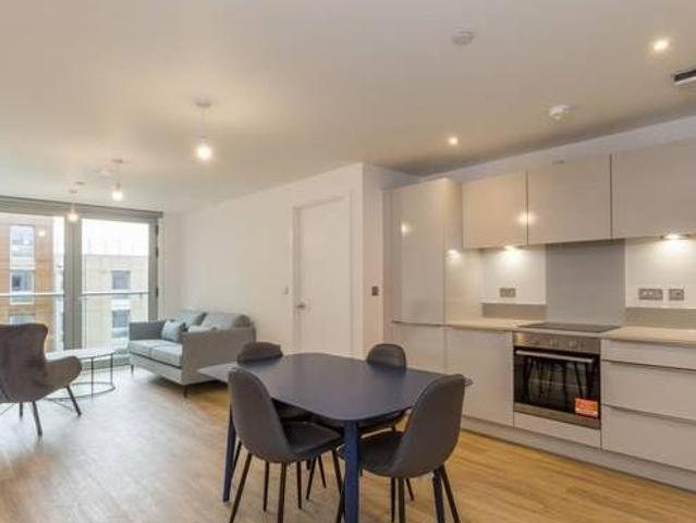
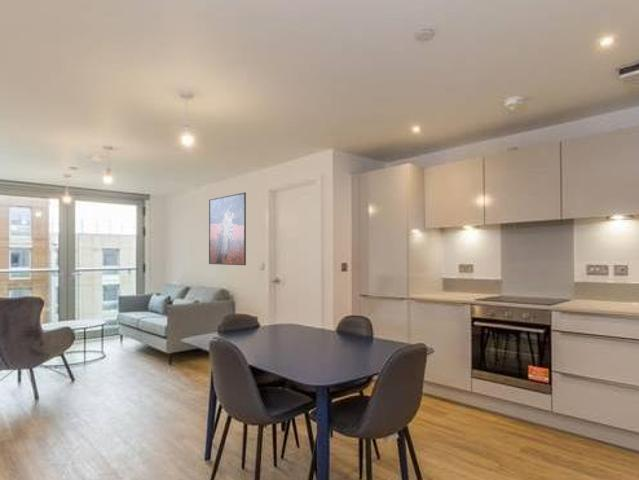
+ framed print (226, 230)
